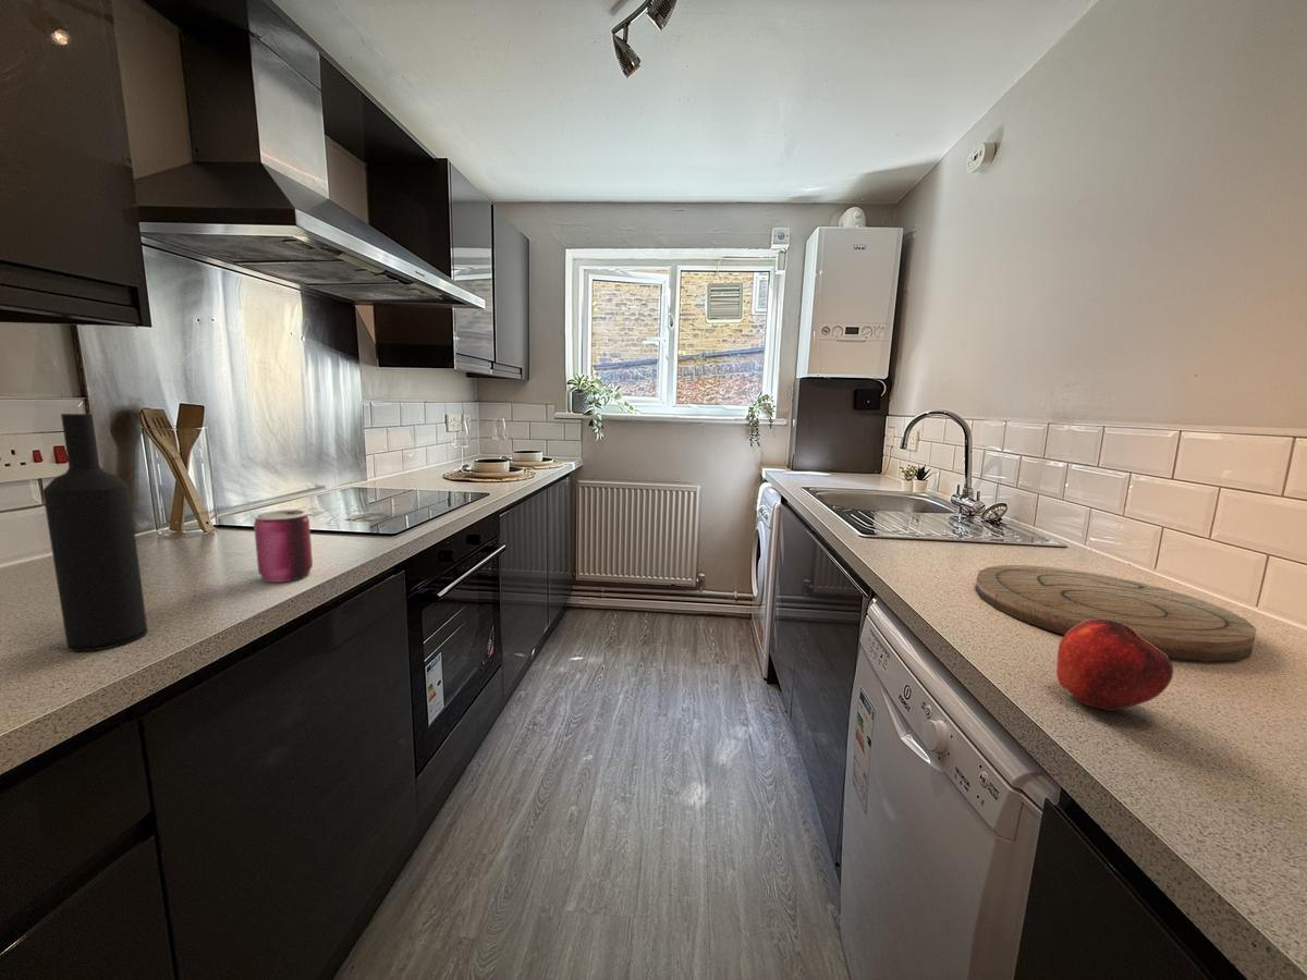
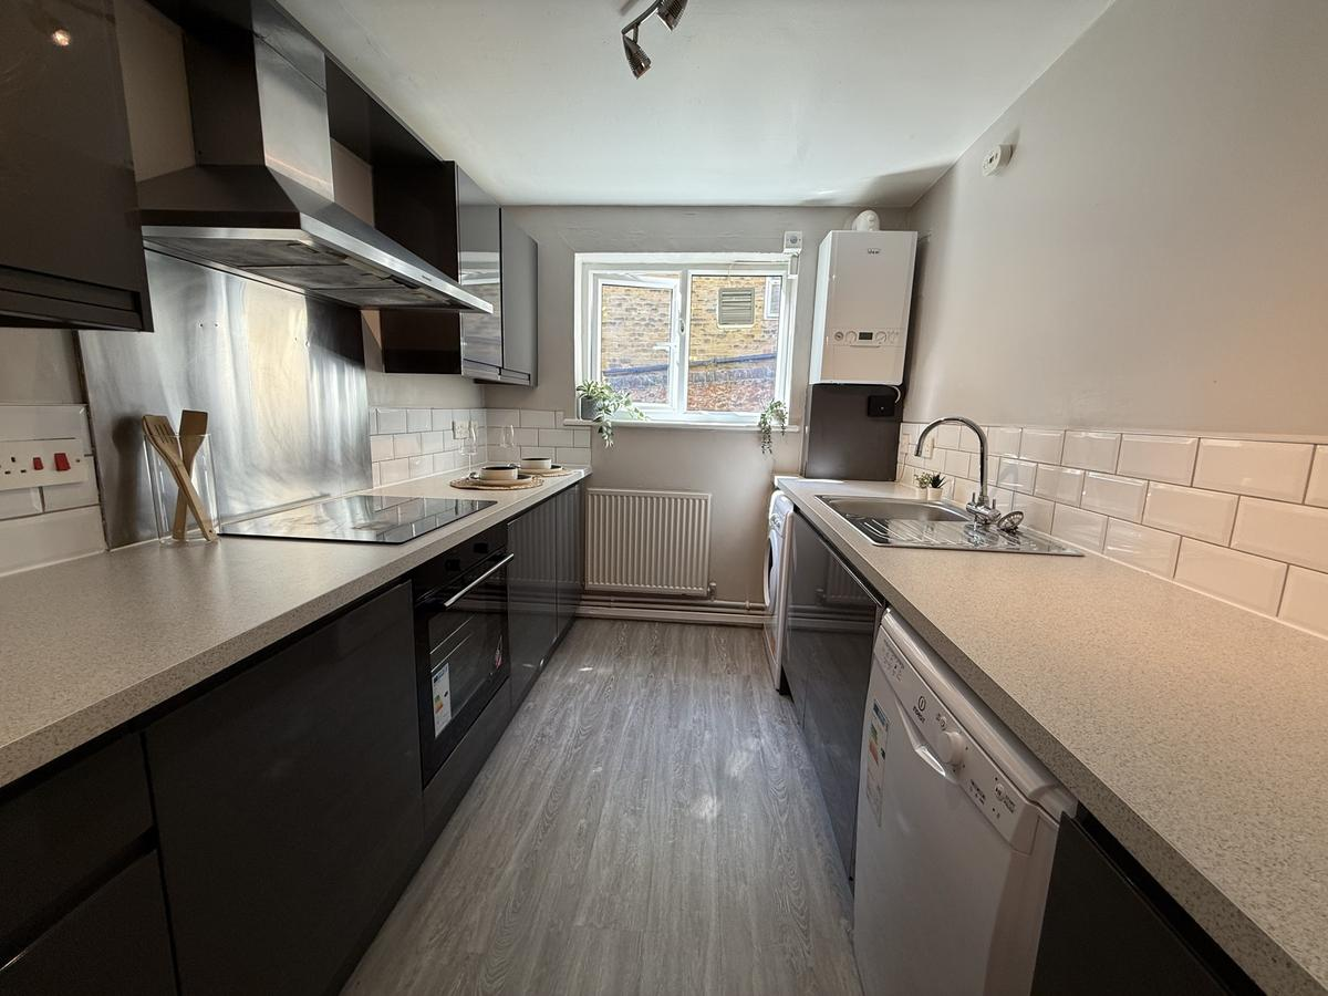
- wine bottle (94, 529)
- apple (1111, 664)
- cutting board (1096, 603)
- can (284, 544)
